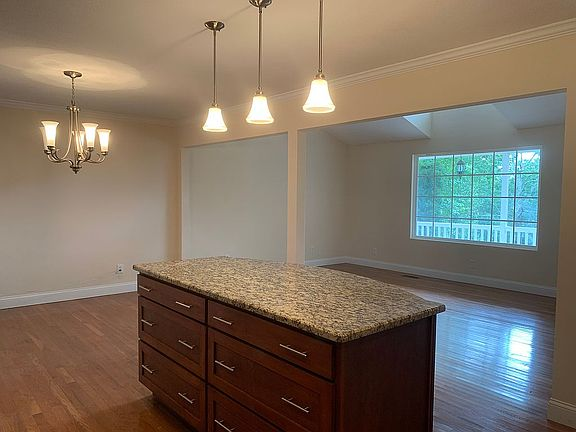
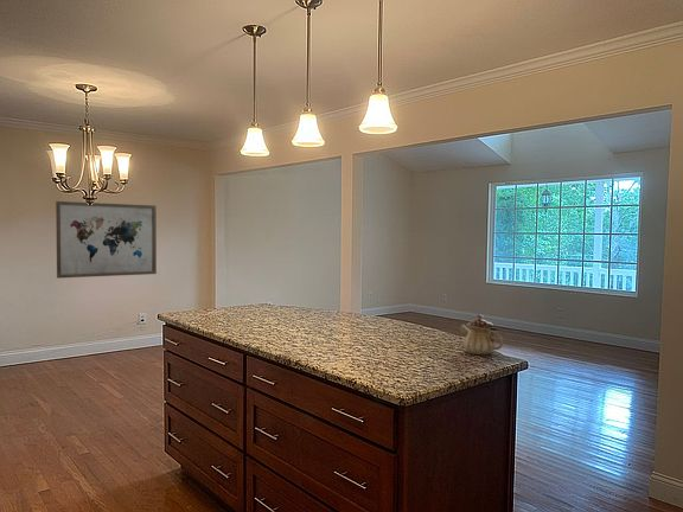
+ wall art (109, 239)
+ teapot (480, 333)
